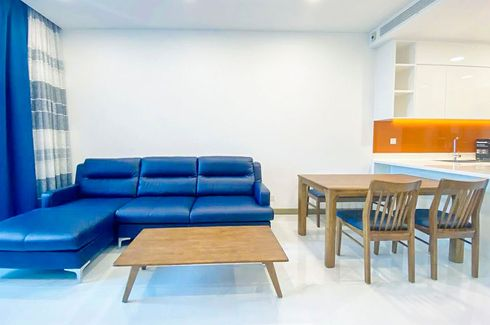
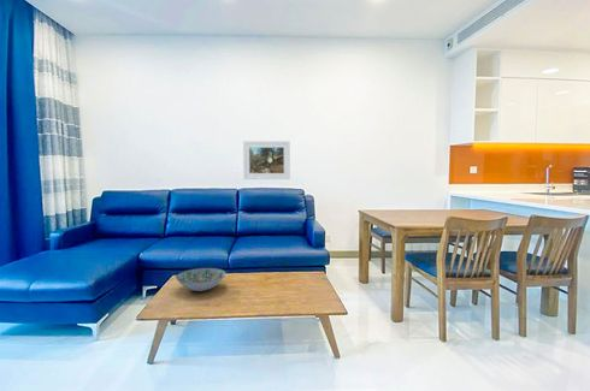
+ decorative bowl (201, 282)
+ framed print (266, 160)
